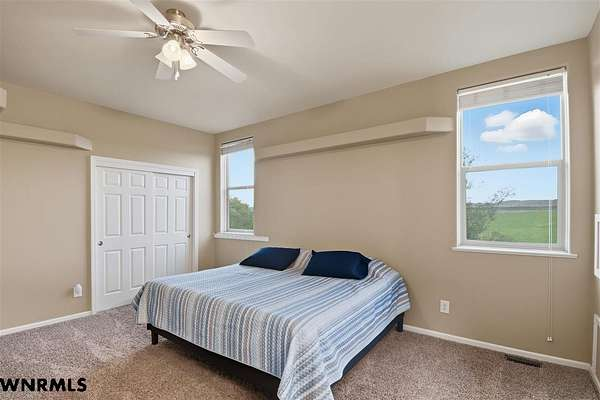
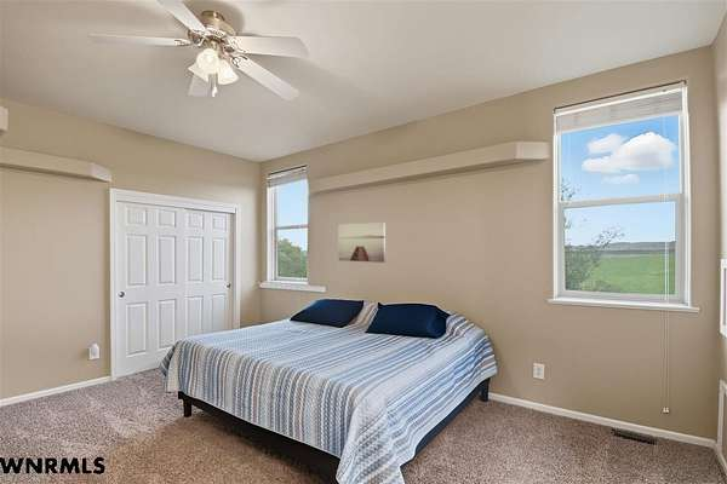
+ wall art (360, 242)
